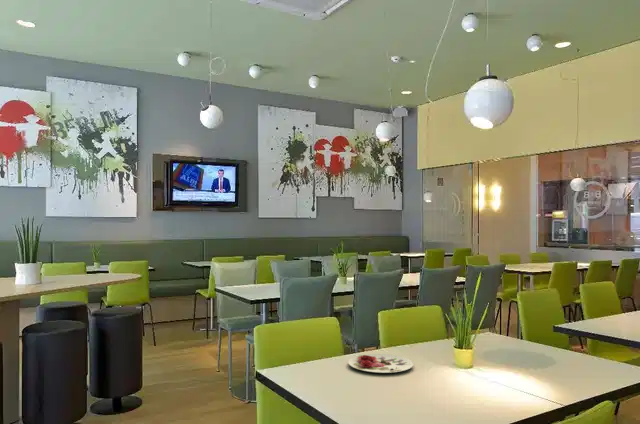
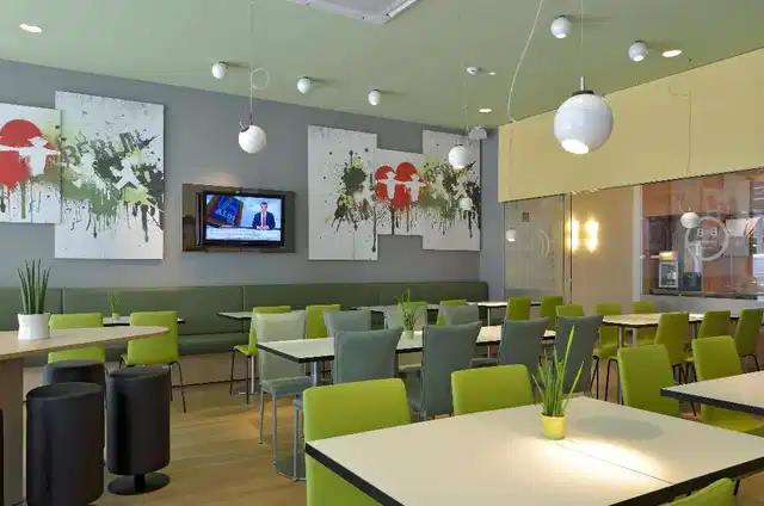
- plate (380, 362)
